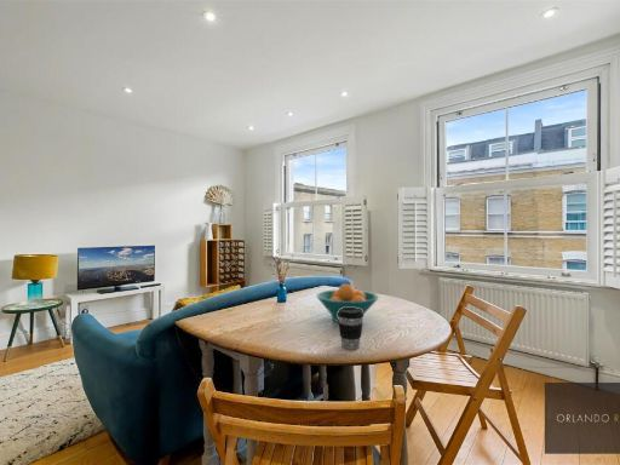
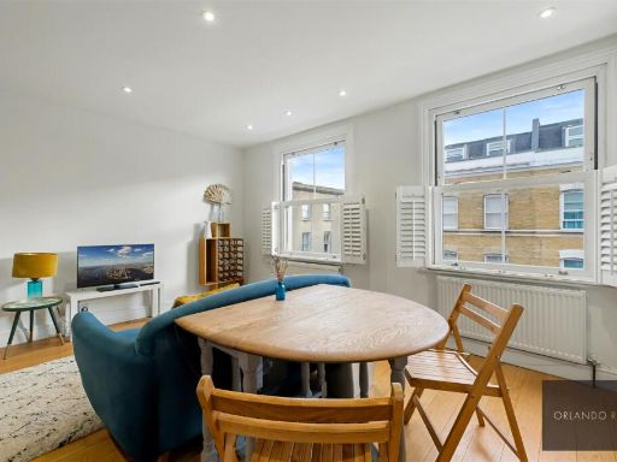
- coffee cup (350, 328)
- fruit bowl (346, 302)
